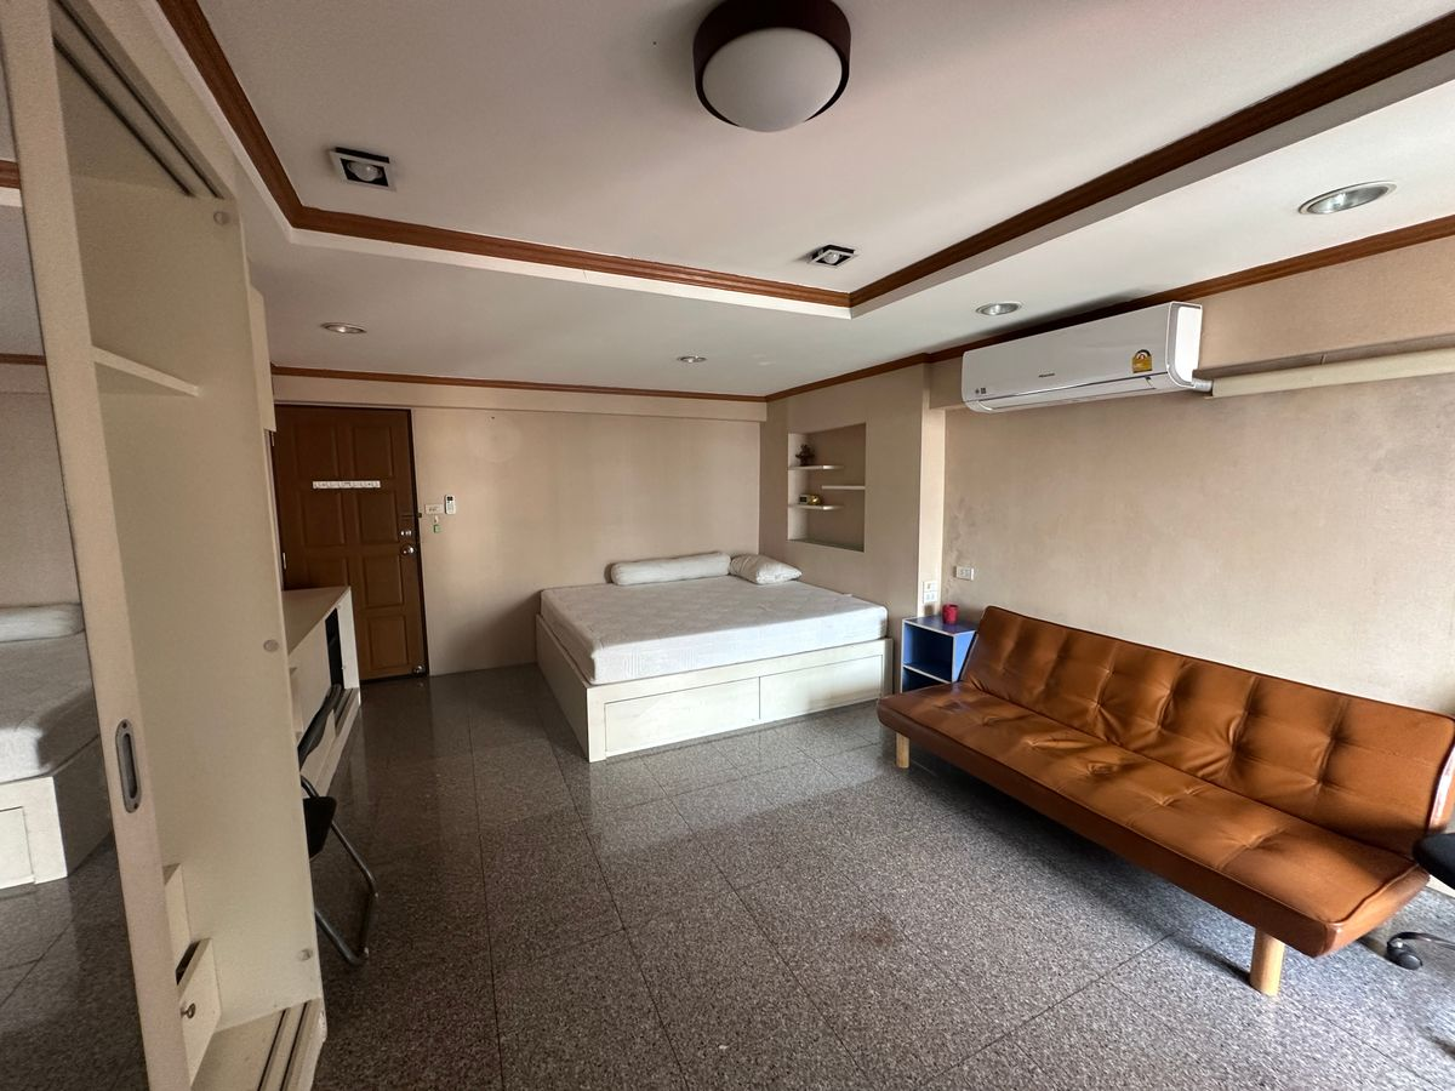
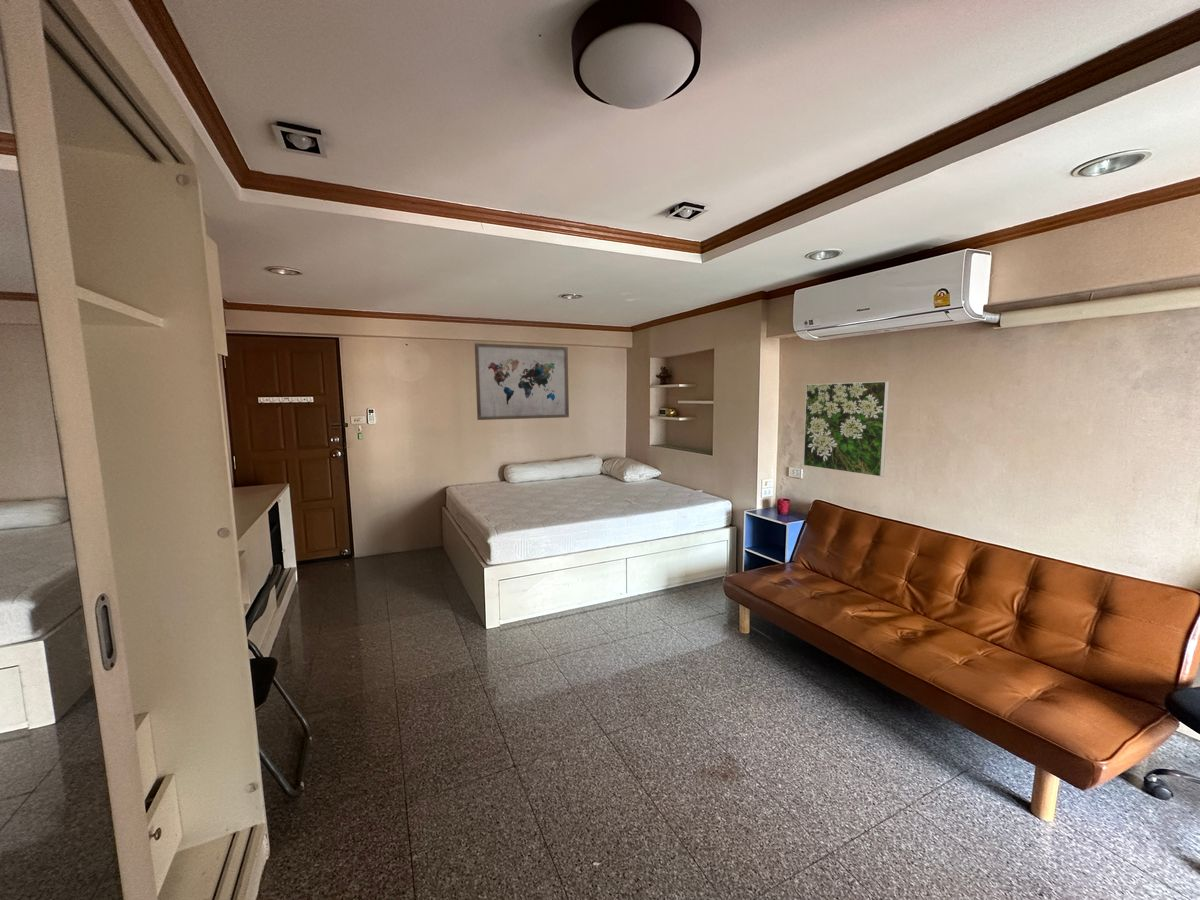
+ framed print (842, 427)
+ wall art (524, 382)
